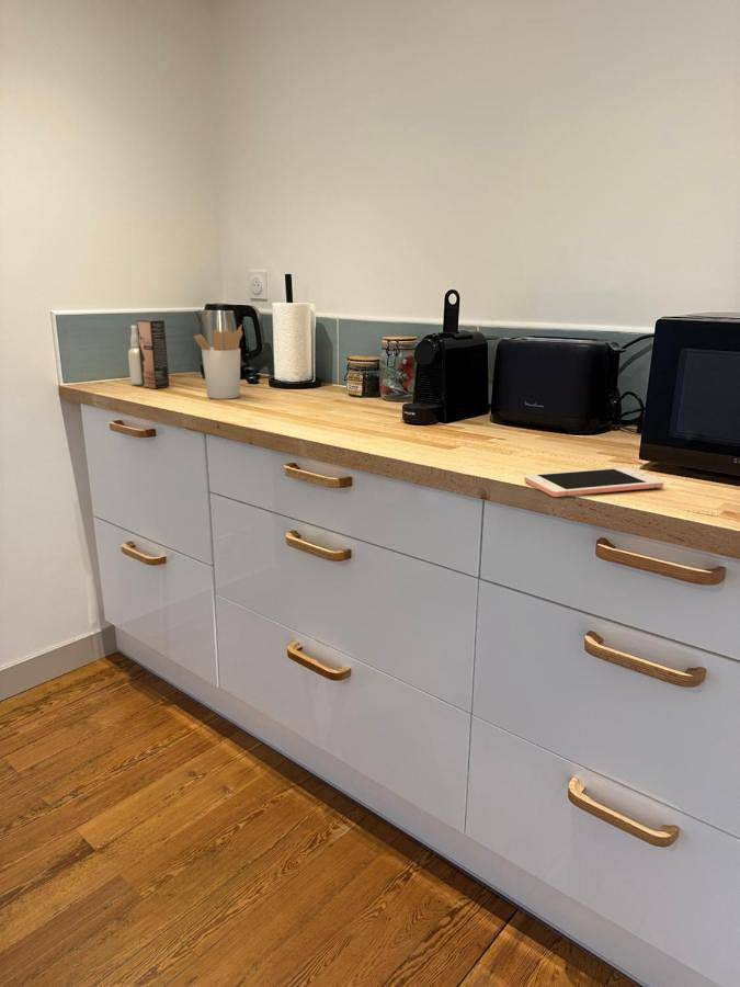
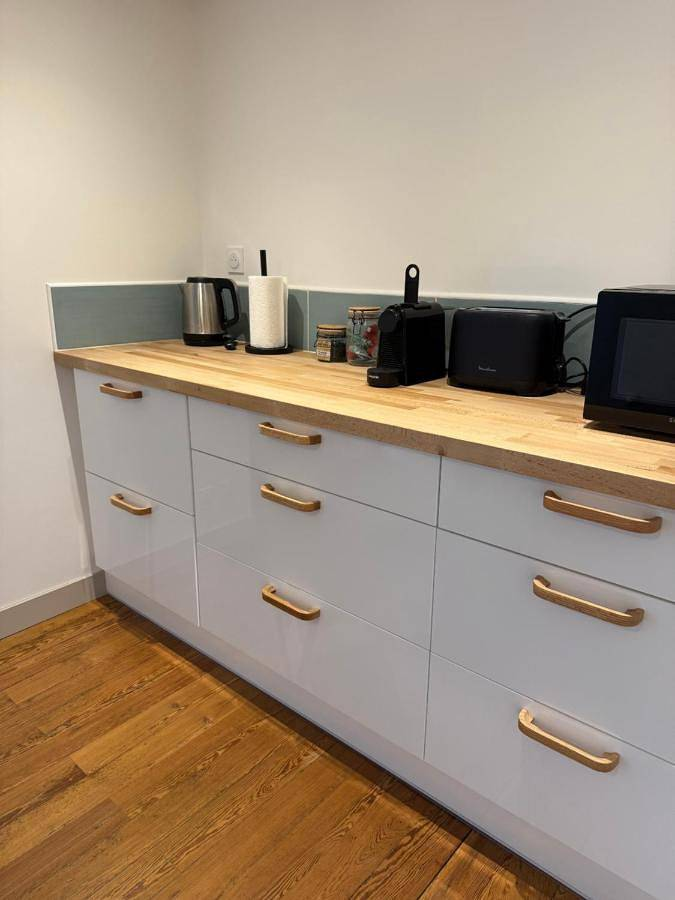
- cell phone (592, 481)
- utensil holder (224, 362)
- spray bottle (146, 353)
